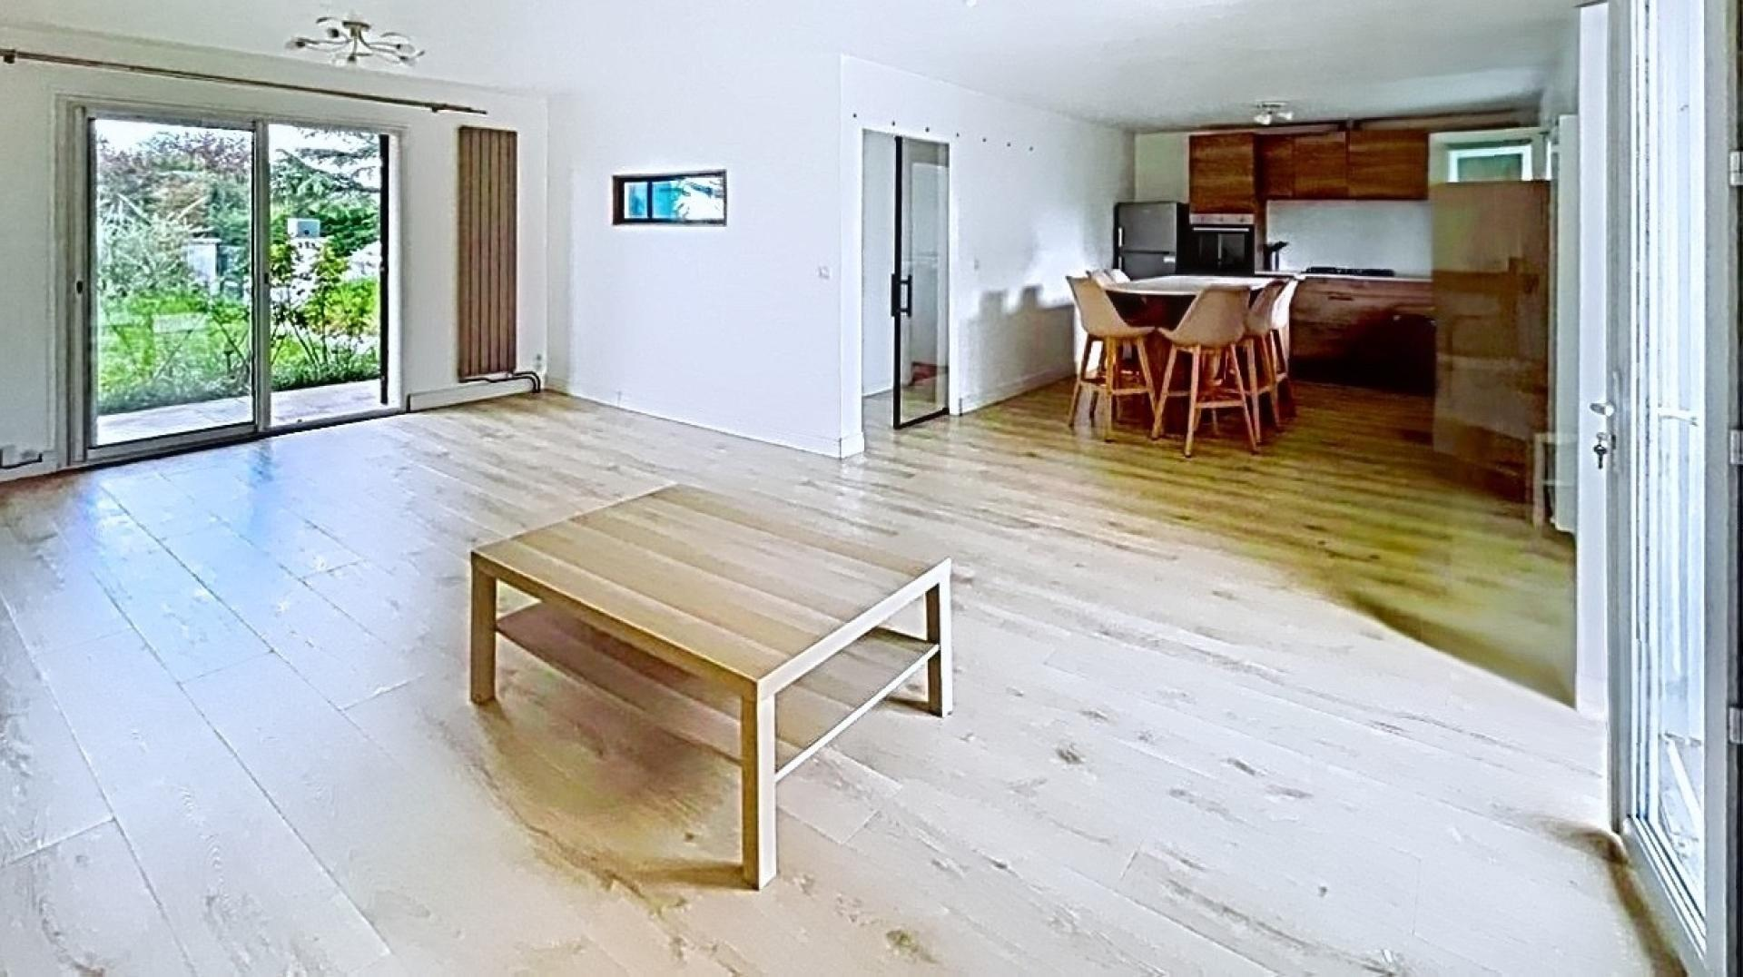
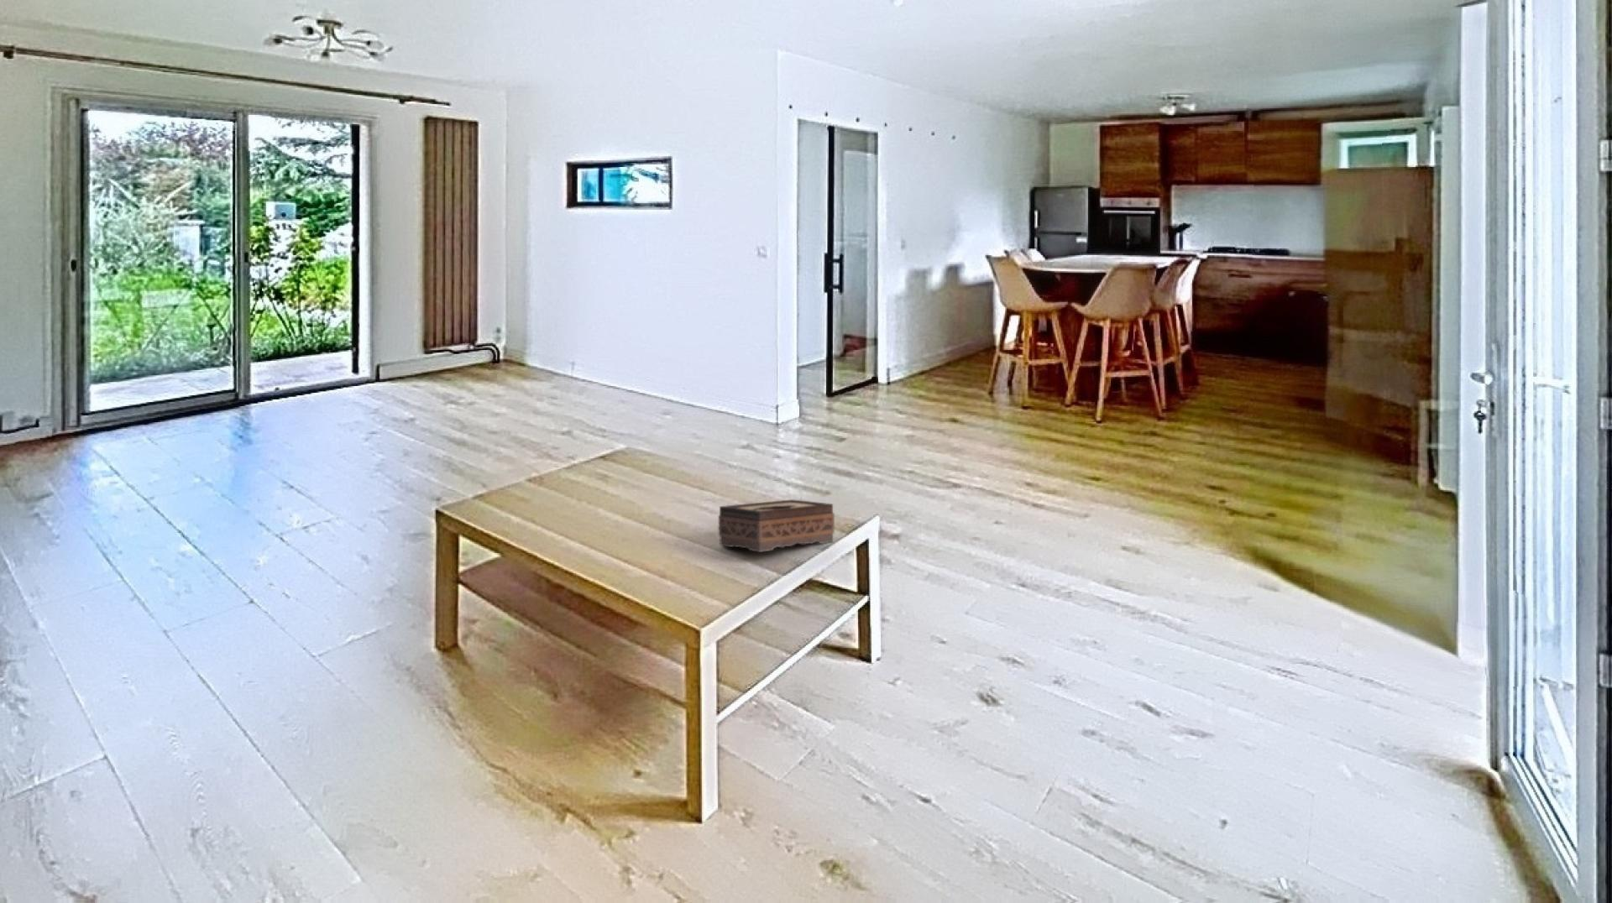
+ tissue box (776, 523)
